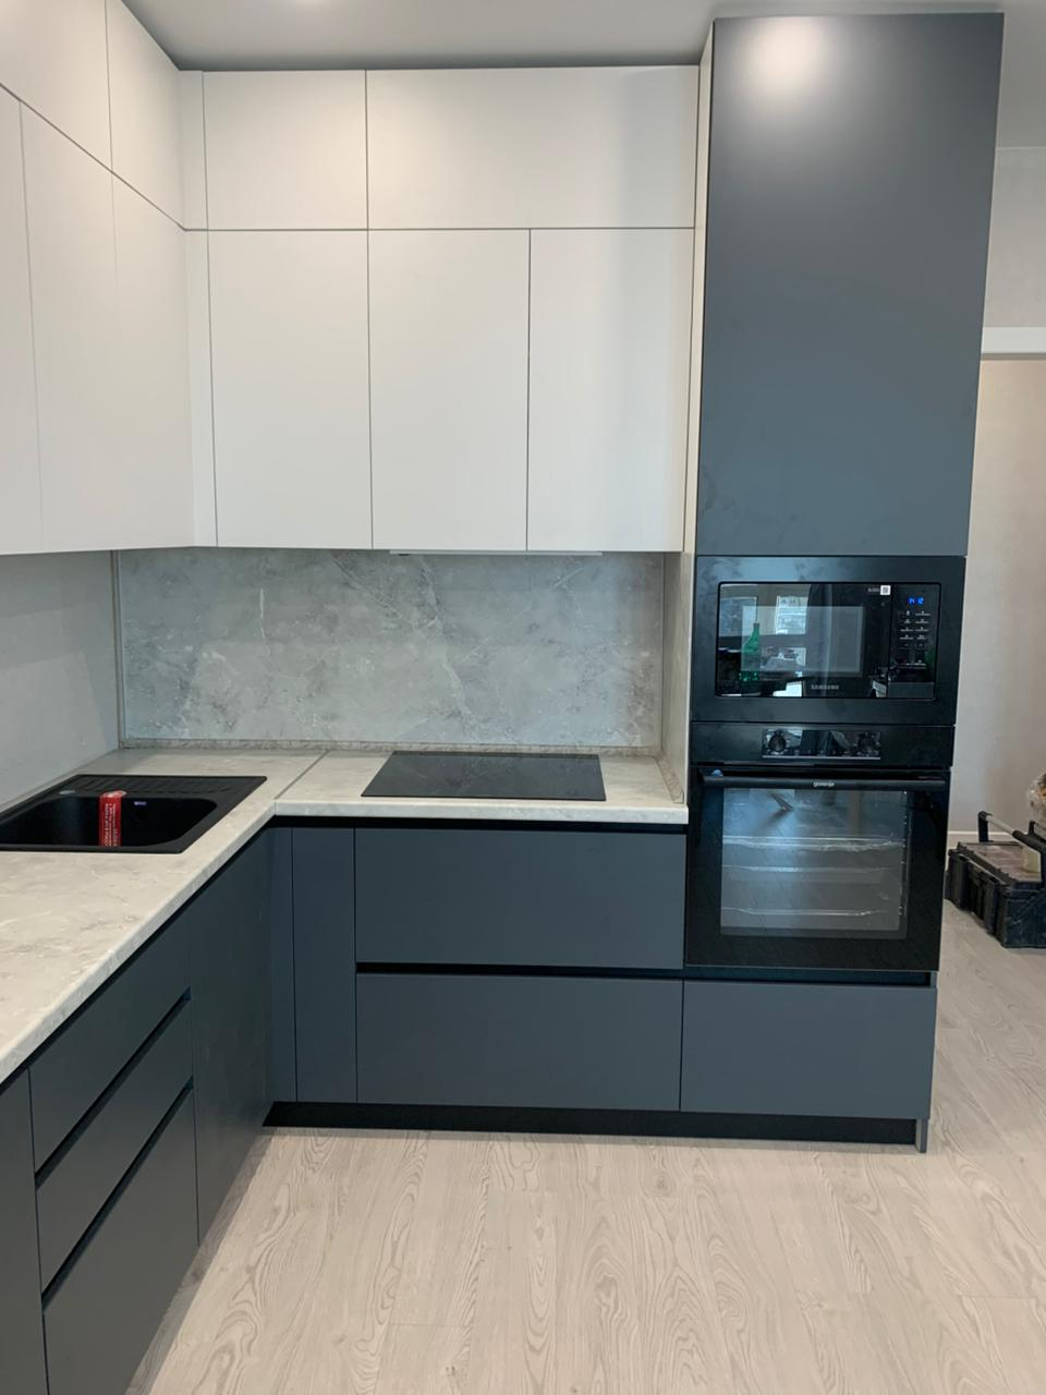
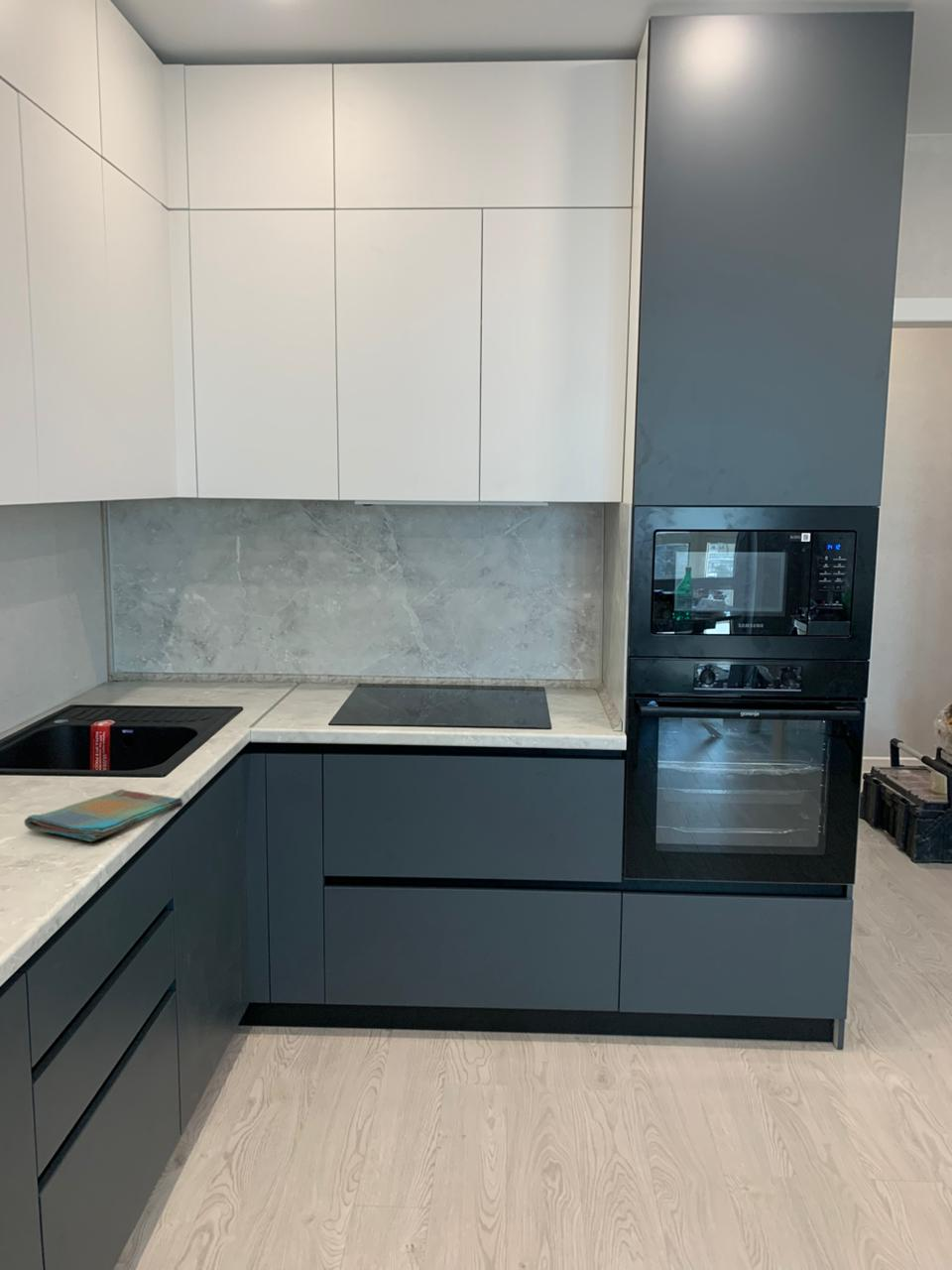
+ dish towel (106, 812)
